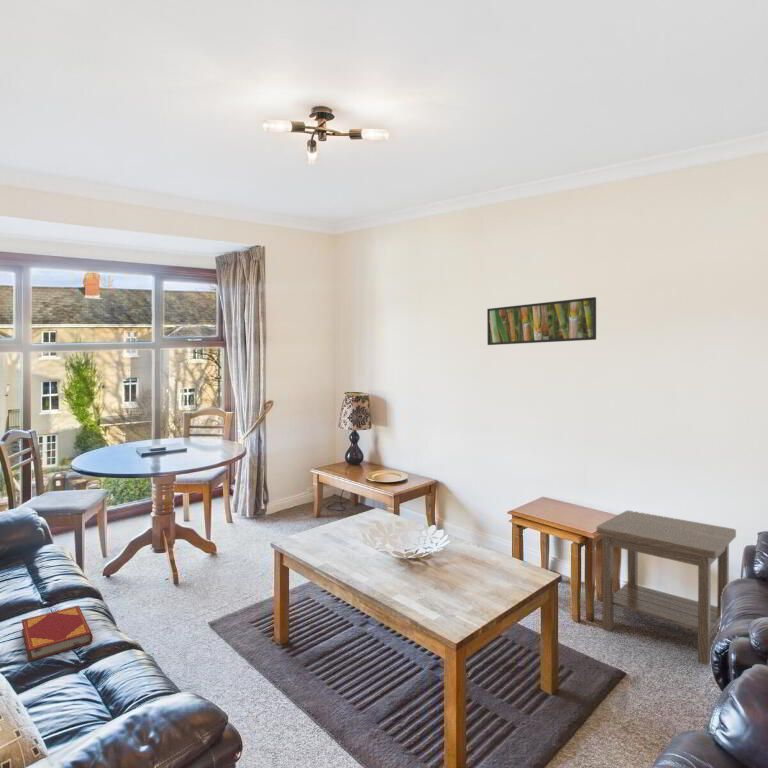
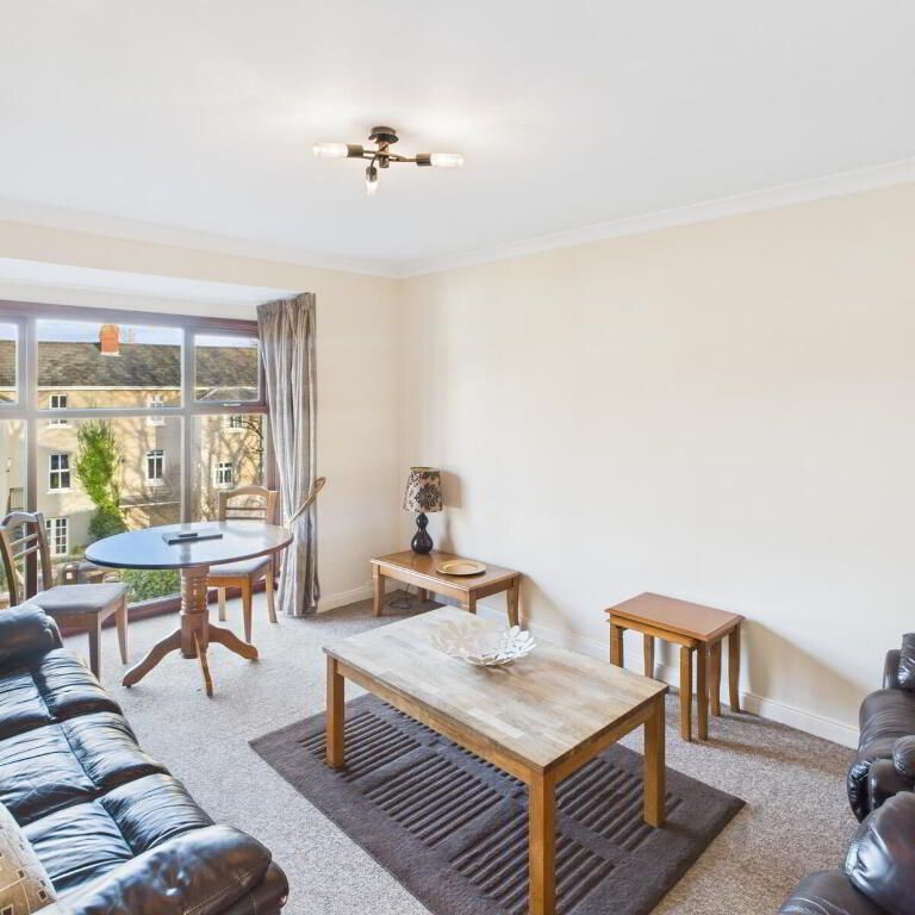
- side table (660, 591)
- hardback book (56, 630)
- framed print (537, 323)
